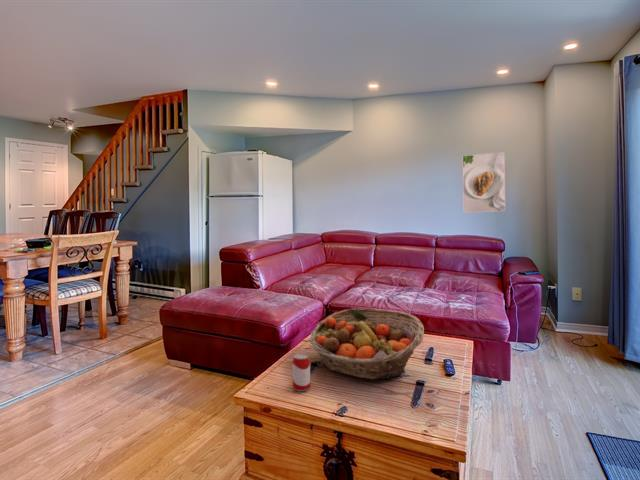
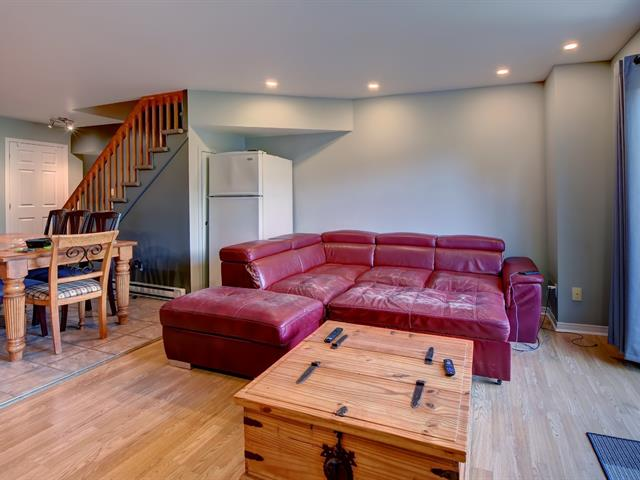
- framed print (483, 183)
- beverage can (301, 372)
- fruit basket (365, 340)
